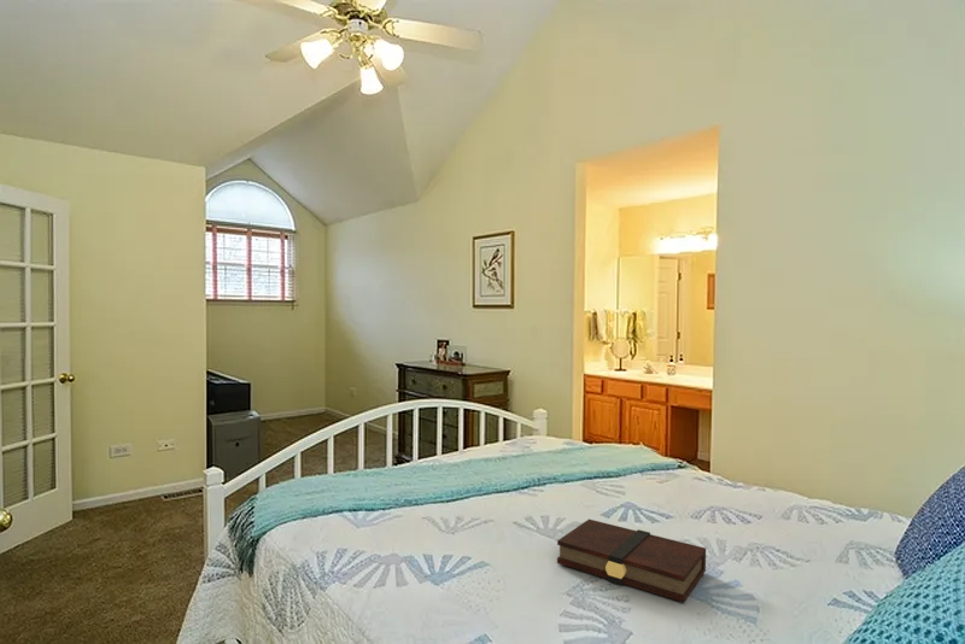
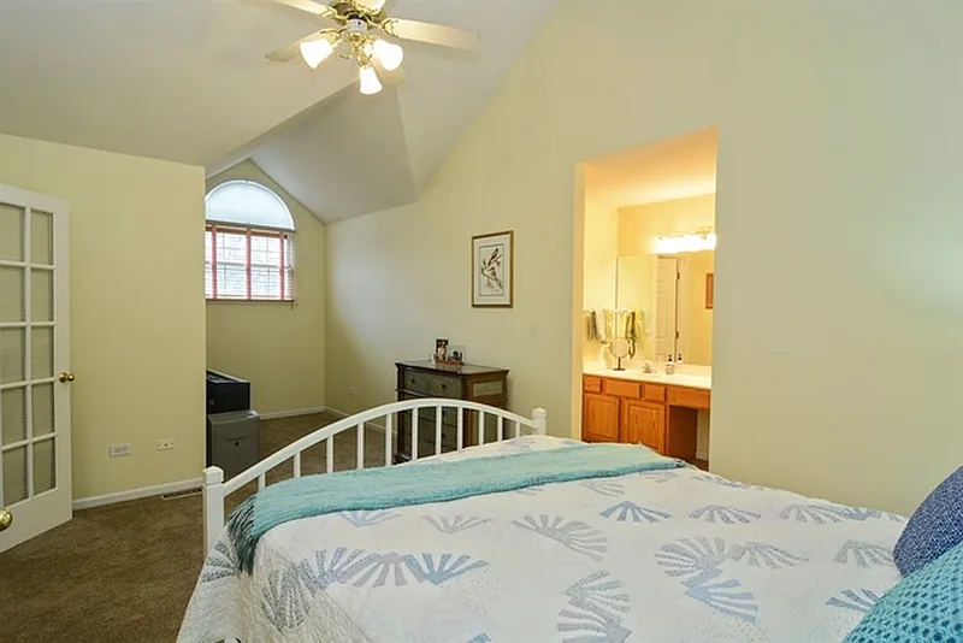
- book (630, 556)
